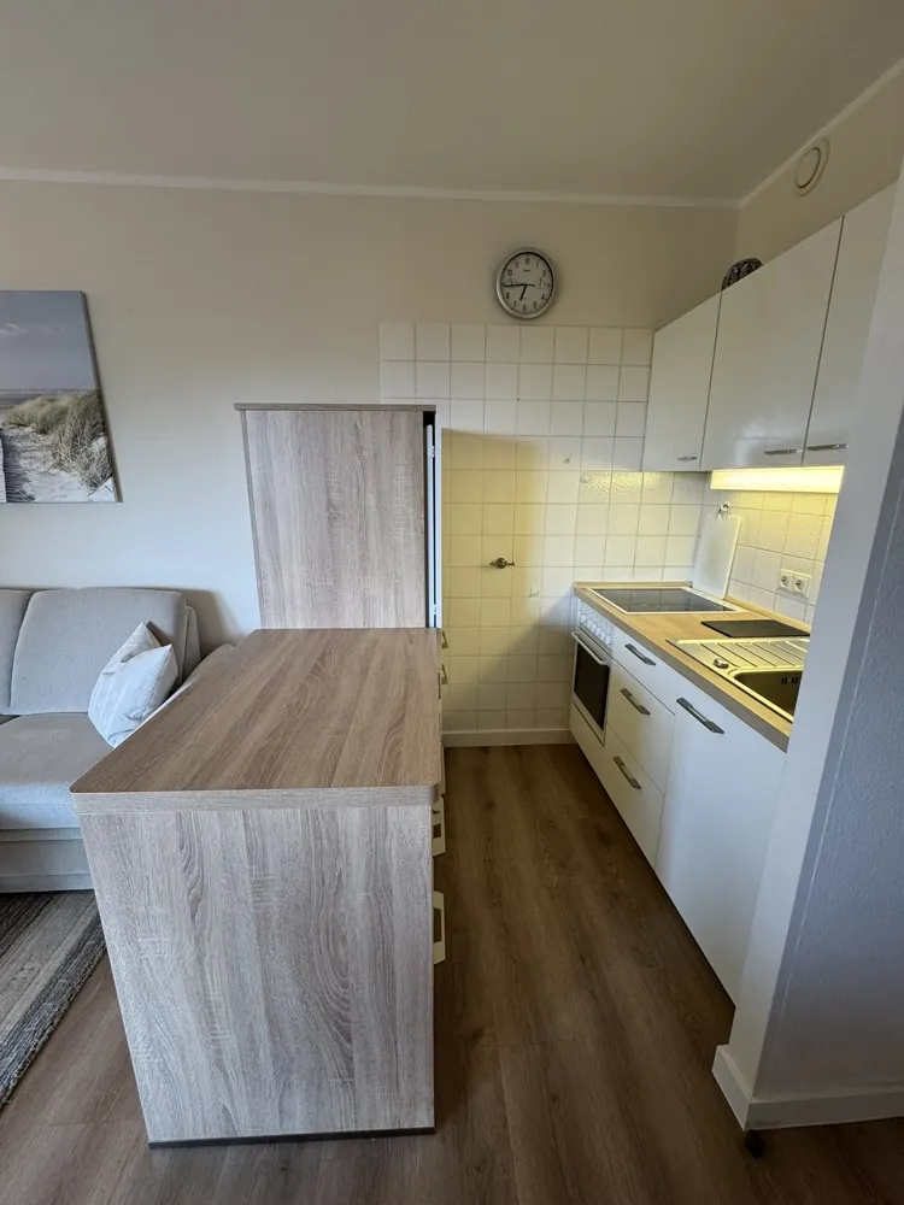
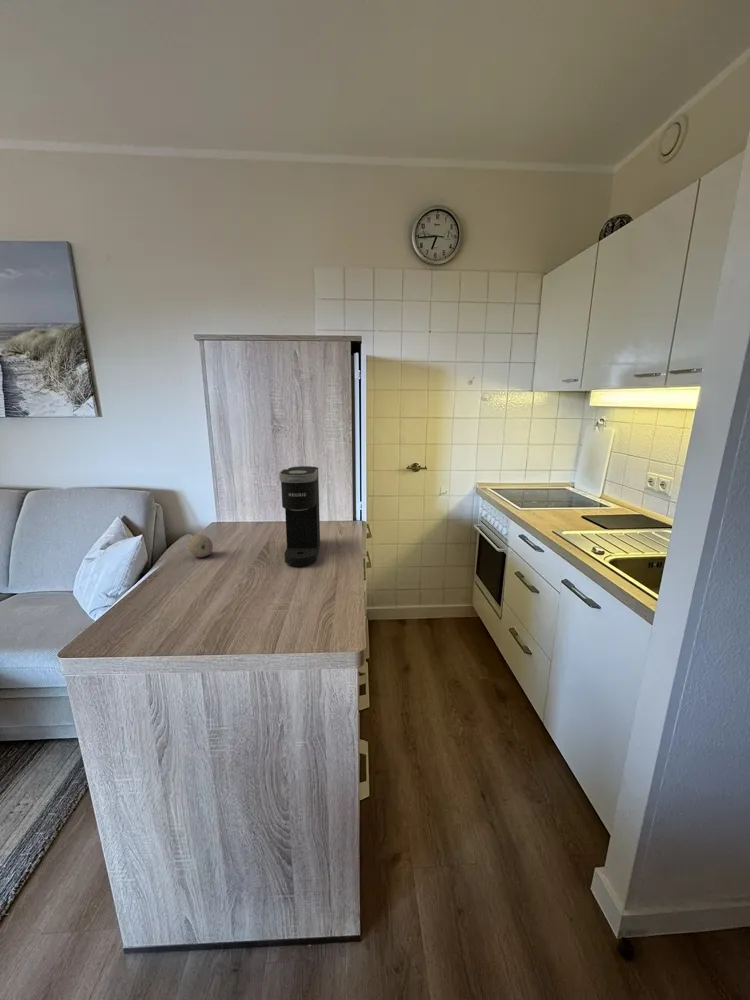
+ fruit (200, 544)
+ coffee maker (302, 511)
